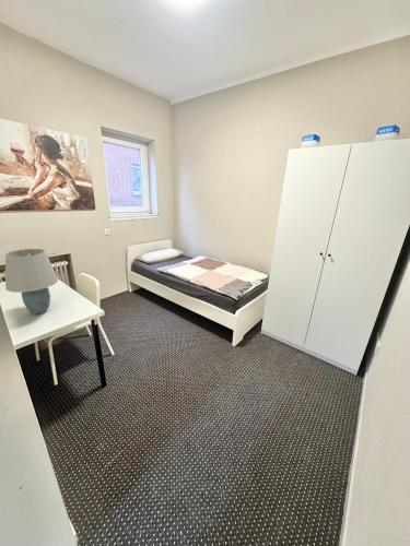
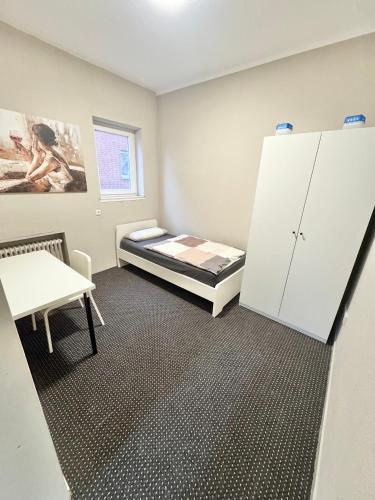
- table lamp (33, 283)
